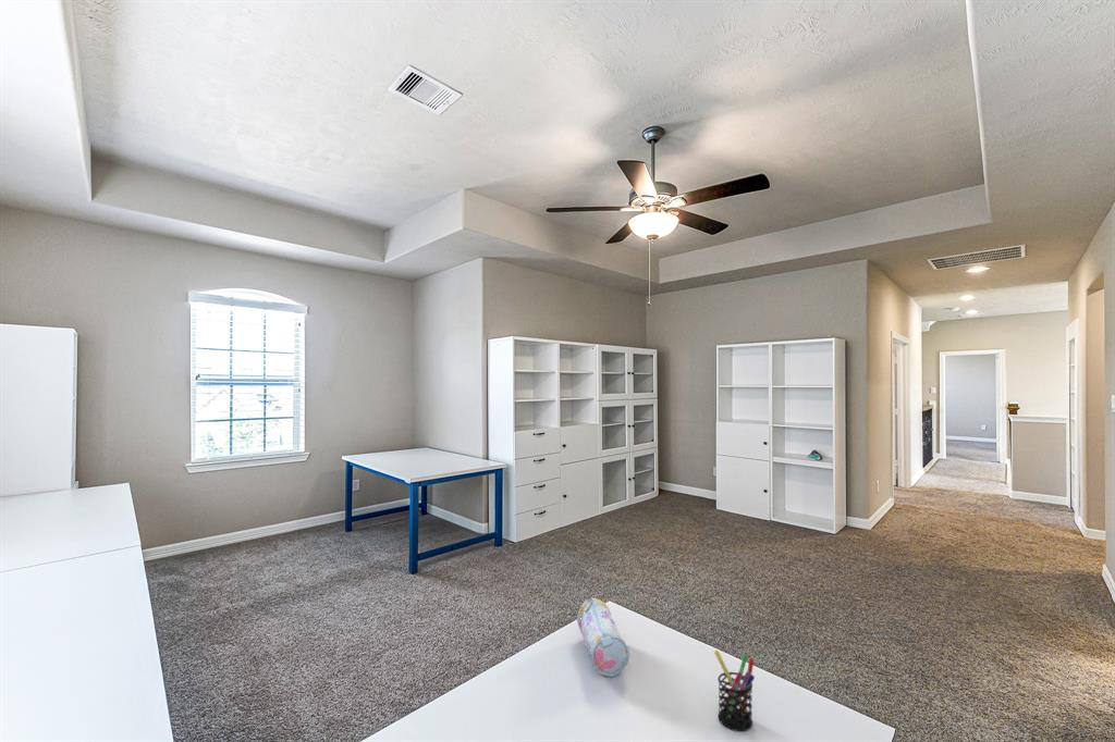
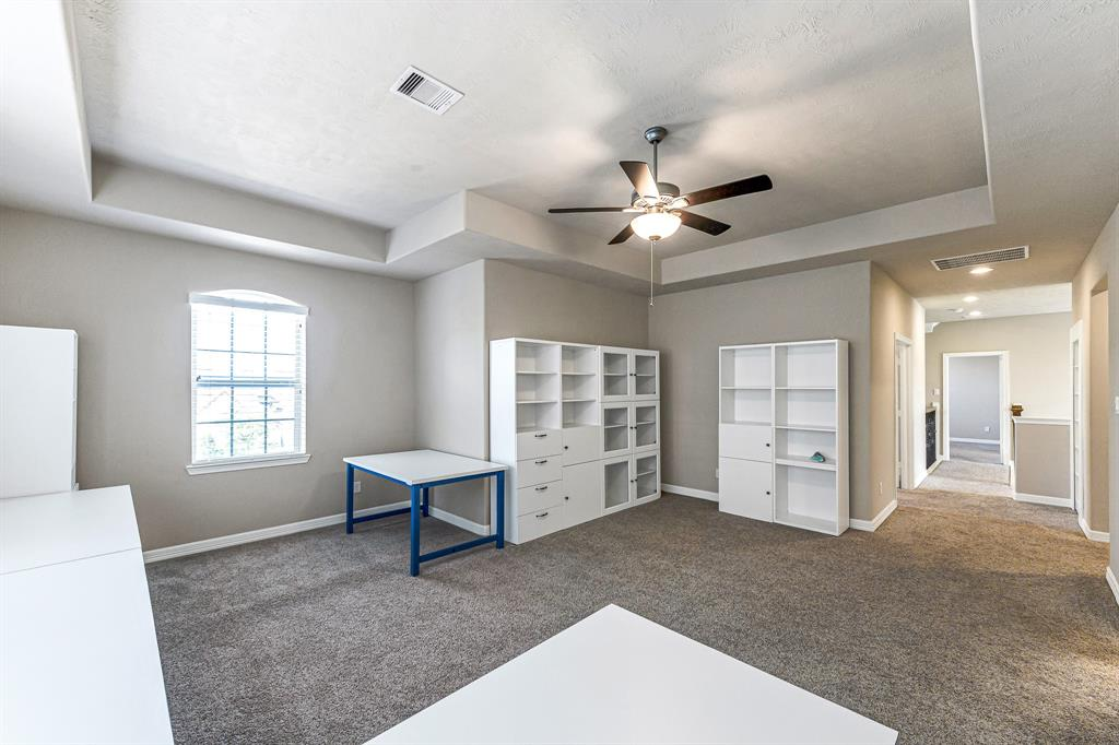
- pencil case (601, 633)
- pen holder (738, 685)
